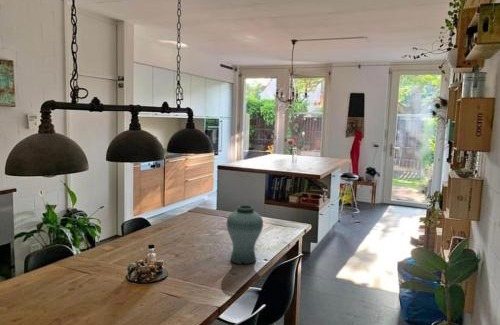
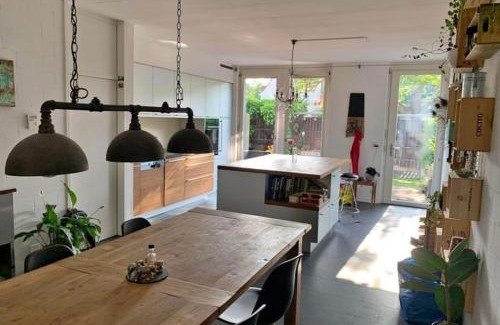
- vase (244, 233)
